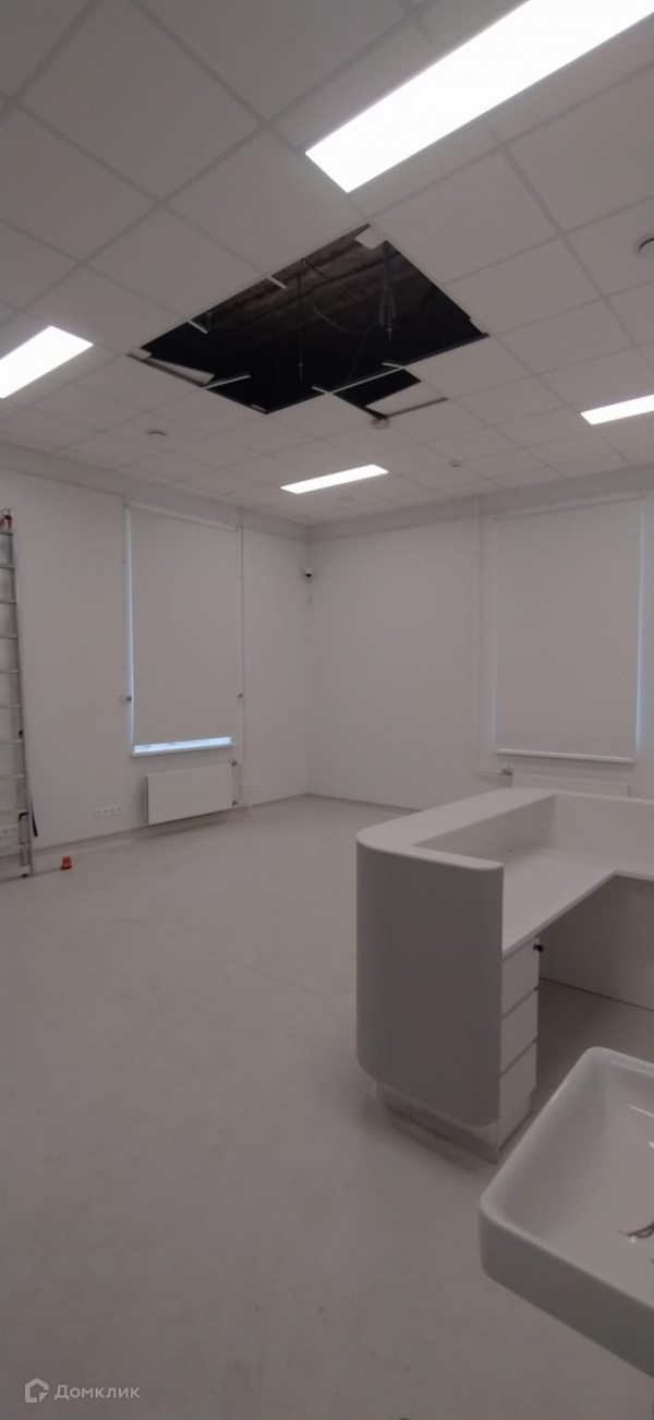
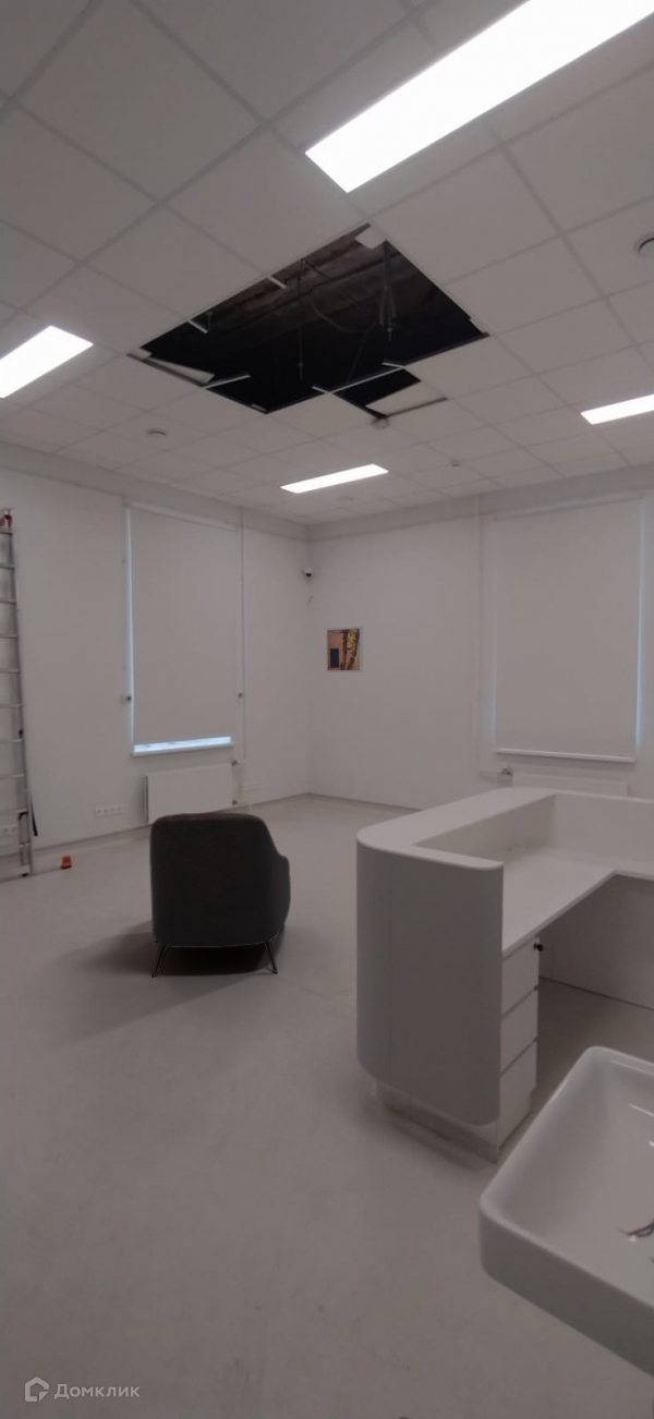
+ wall art (343, 650)
+ armchair (218, 877)
